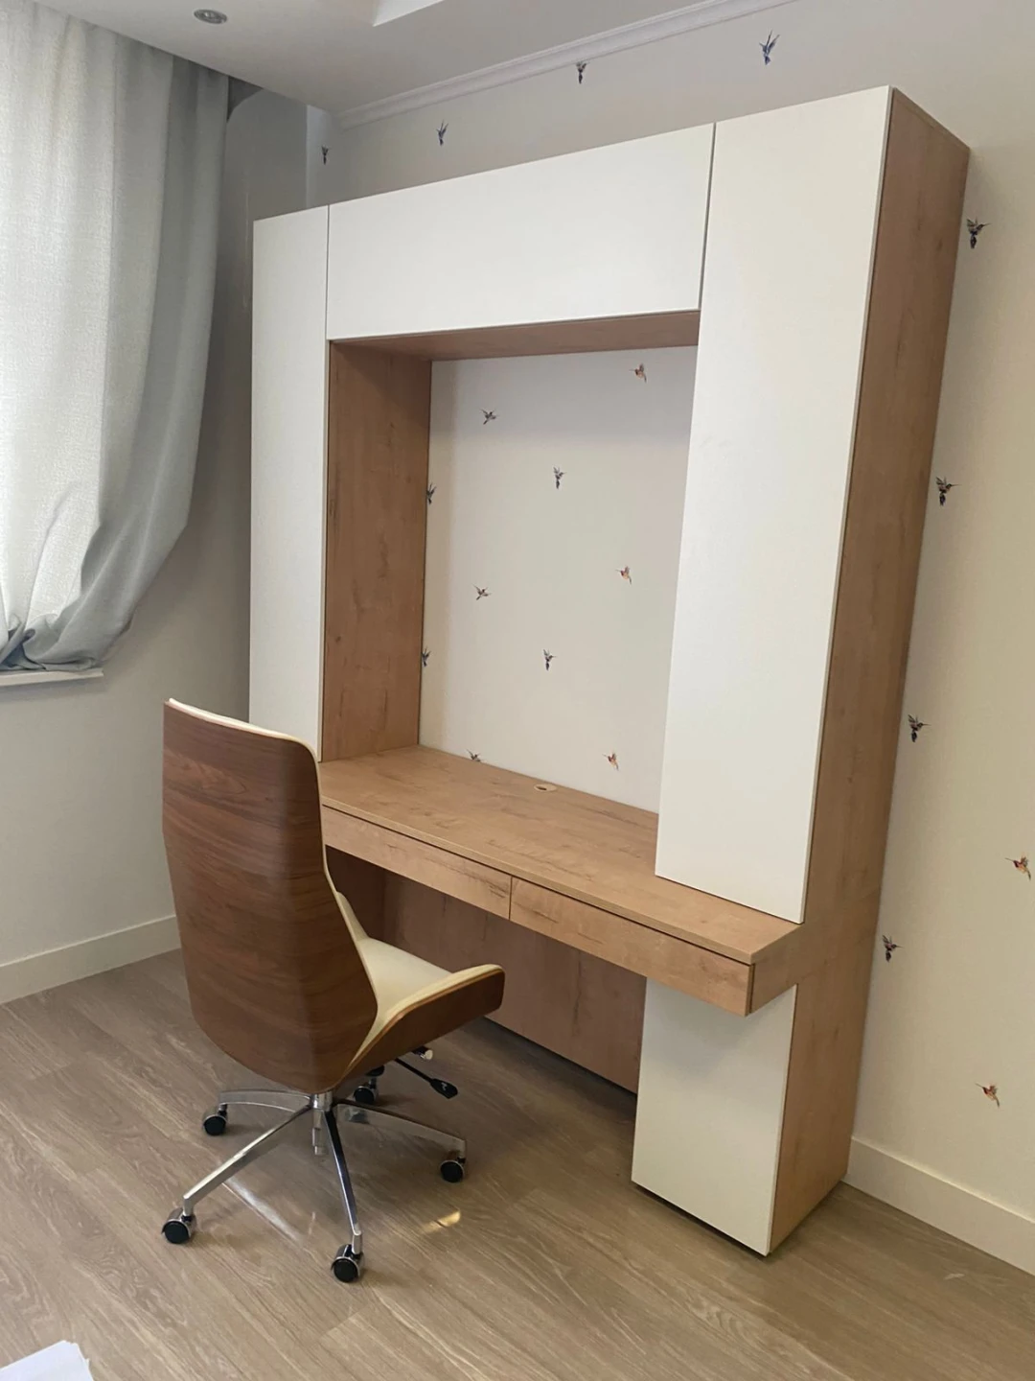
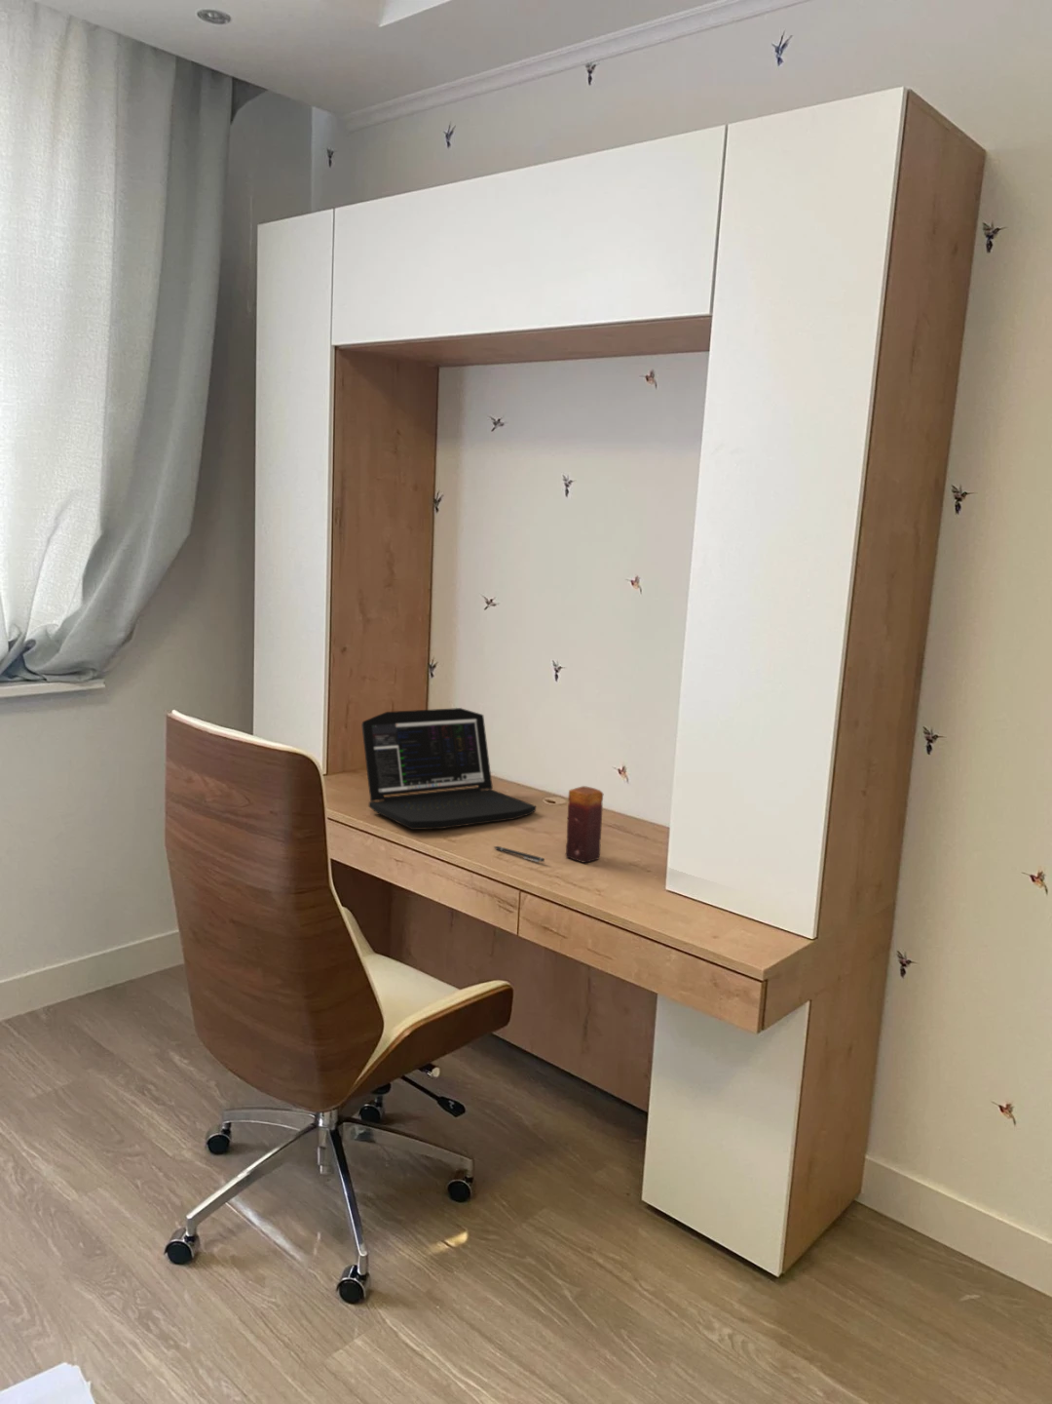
+ pen (517, 853)
+ candle (585, 824)
+ laptop (450, 764)
